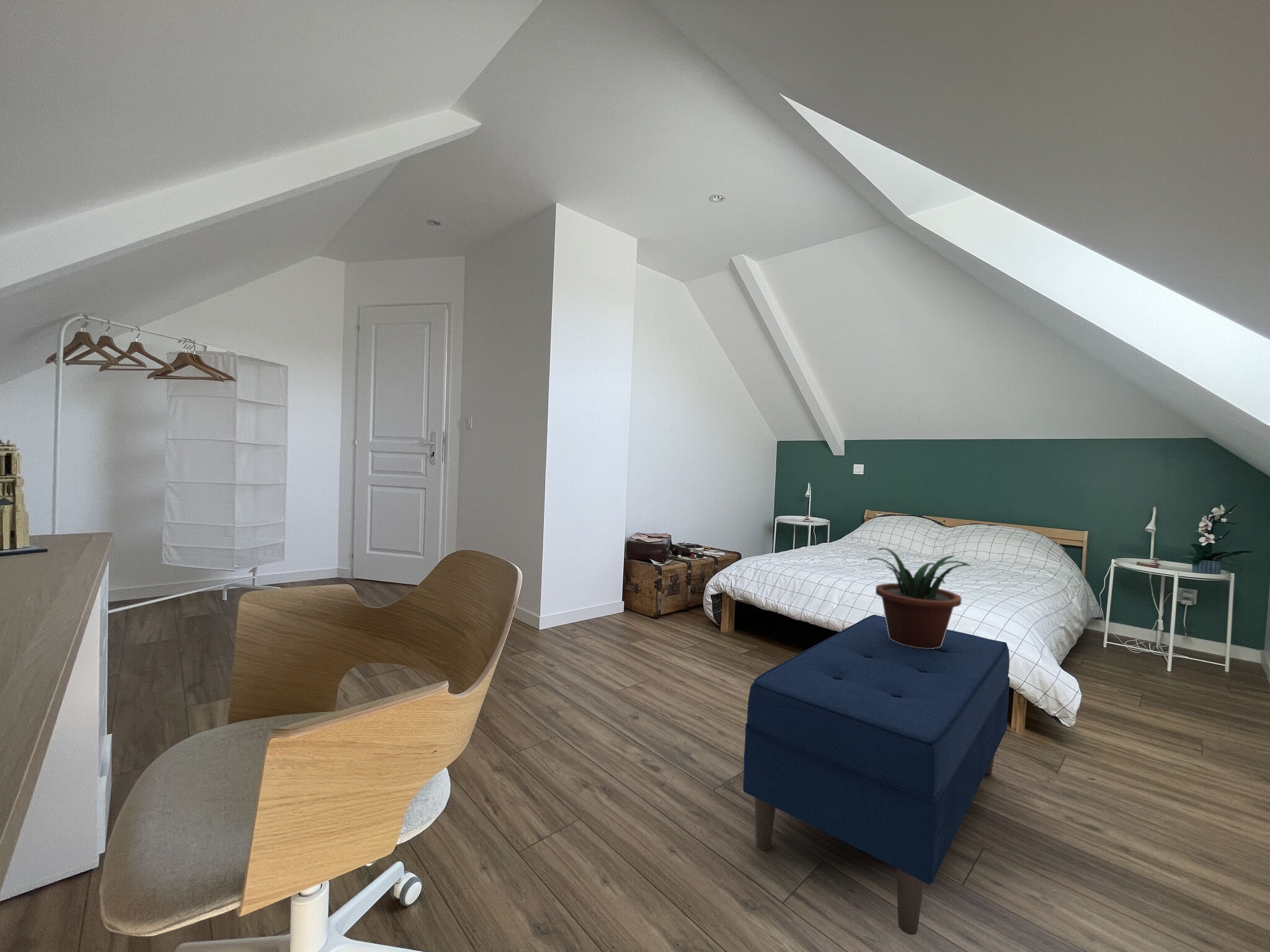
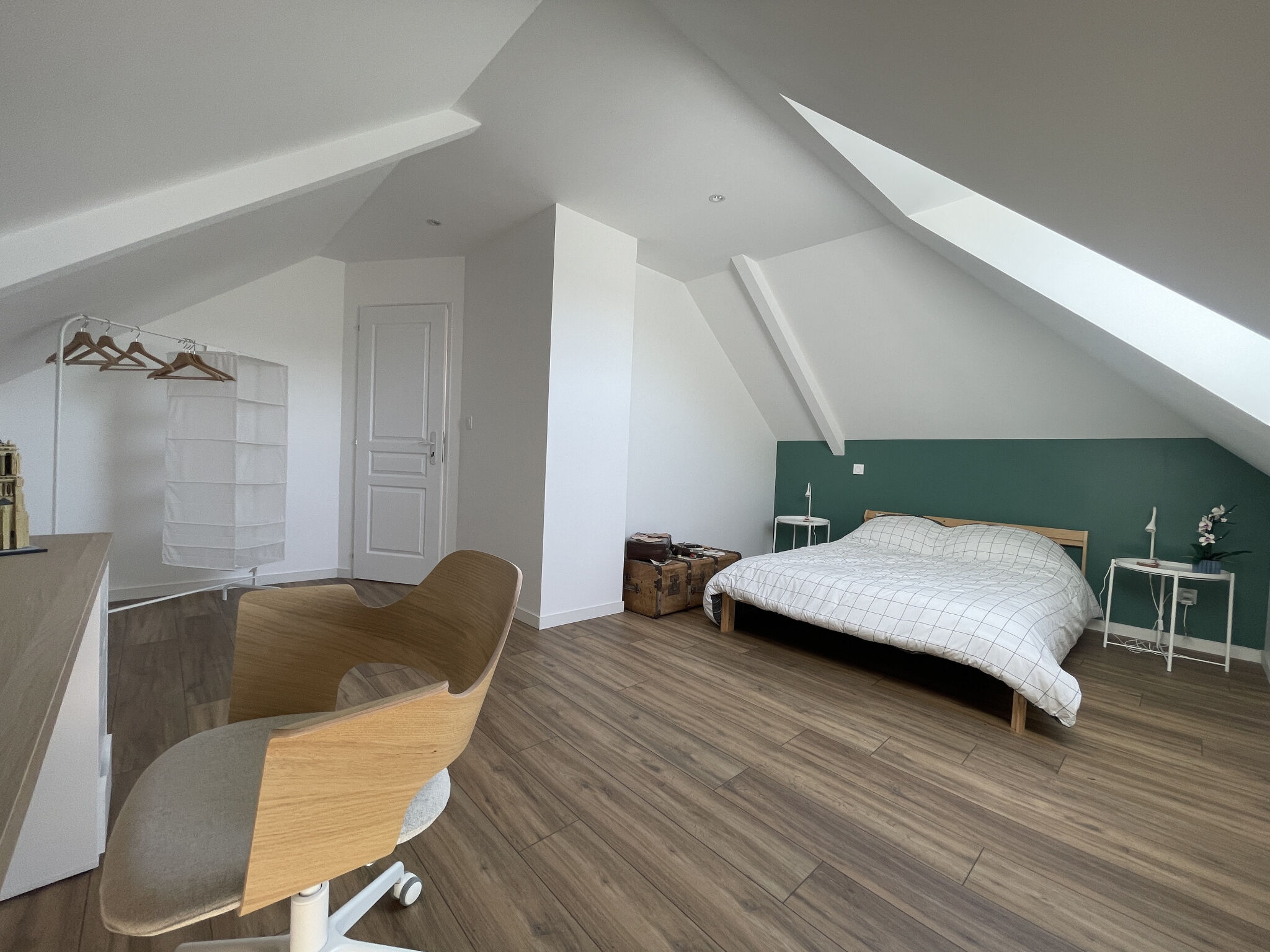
- bench (891, 731)
- potted plant (918, 596)
